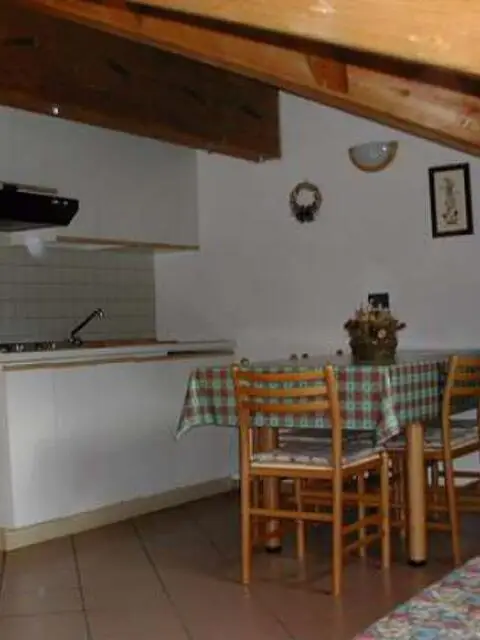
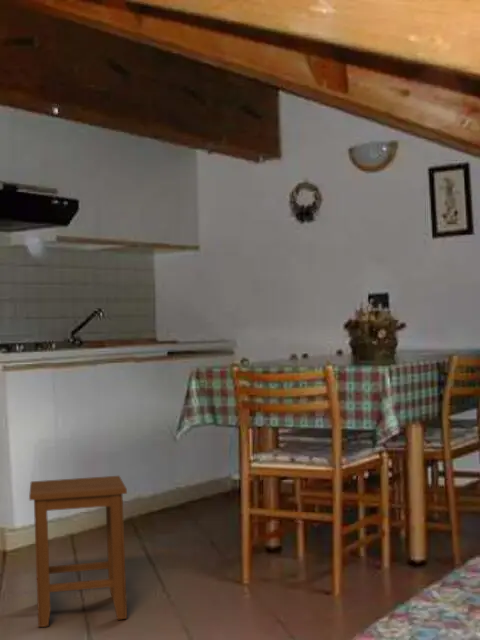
+ stool (82, 563)
